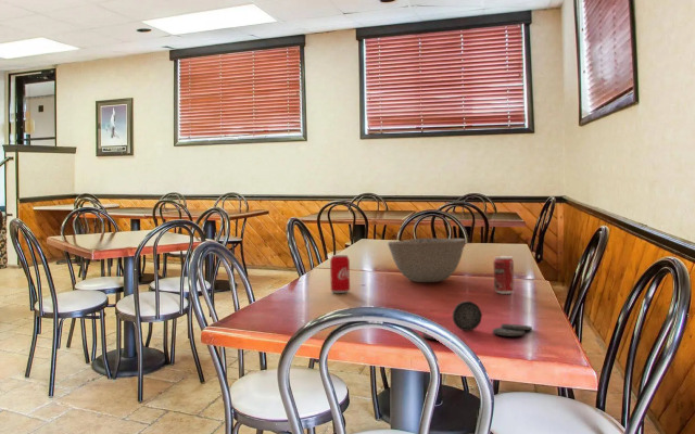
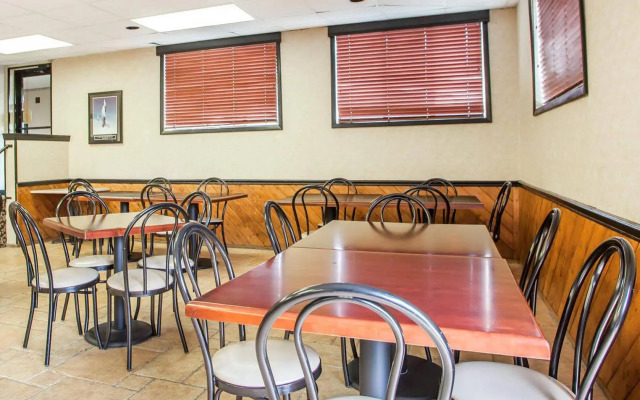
- plate (478, 317)
- beverage can (340, 273)
- beverage can (504, 273)
- bowl (427, 259)
